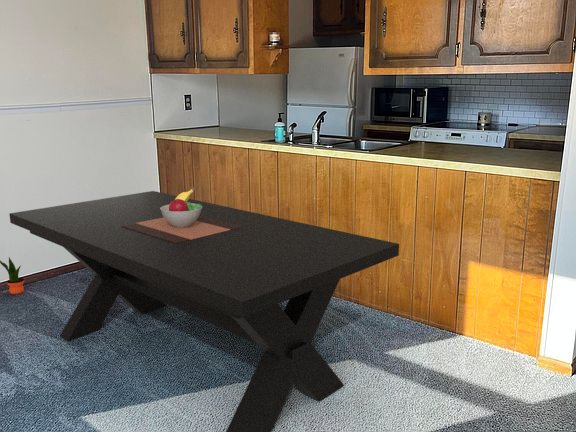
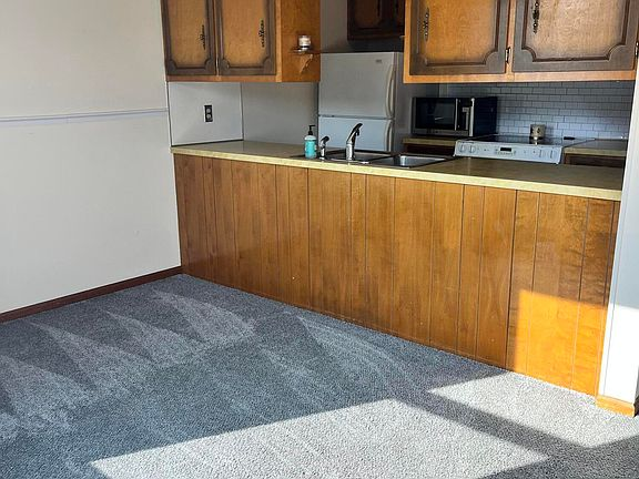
- dining table (184, 277)
- potted plant (11, 274)
